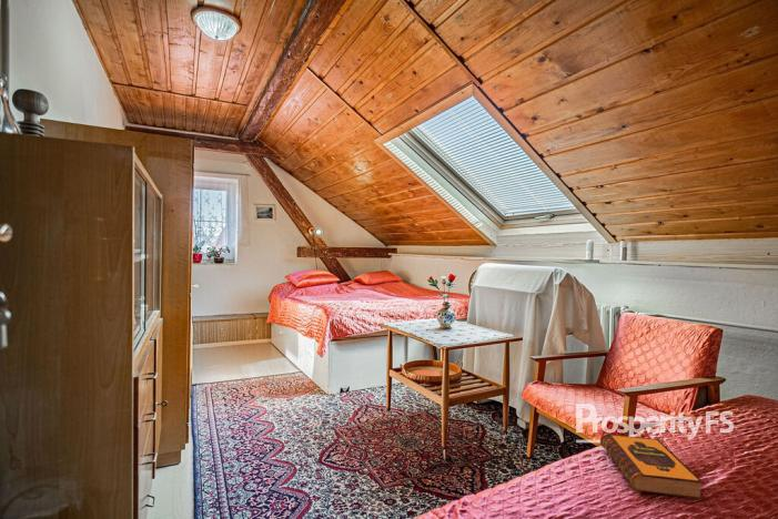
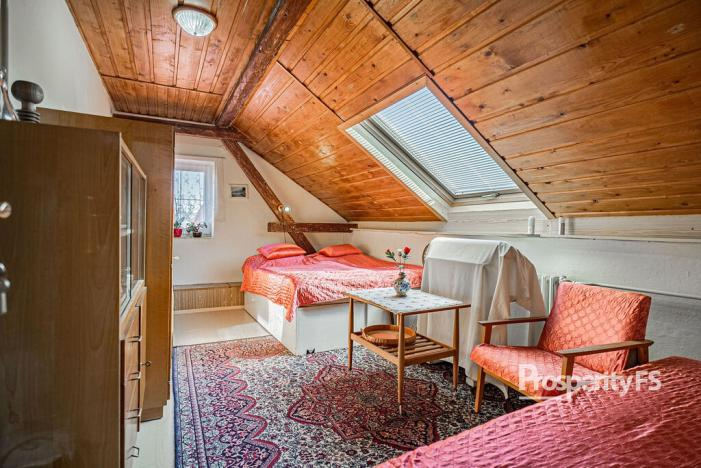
- hardback book (645, 462)
